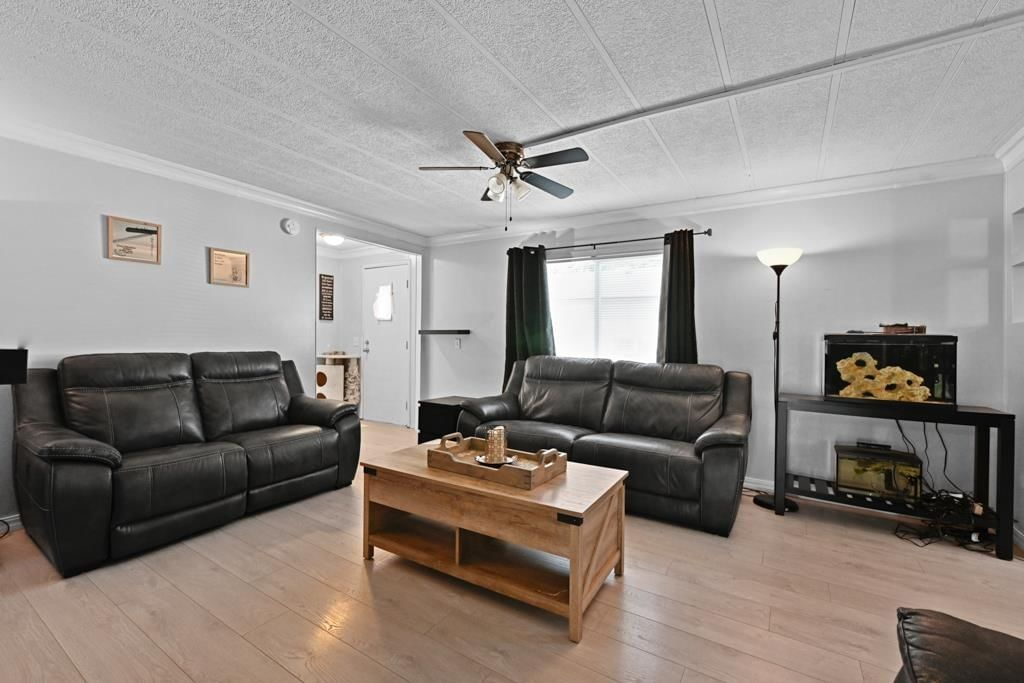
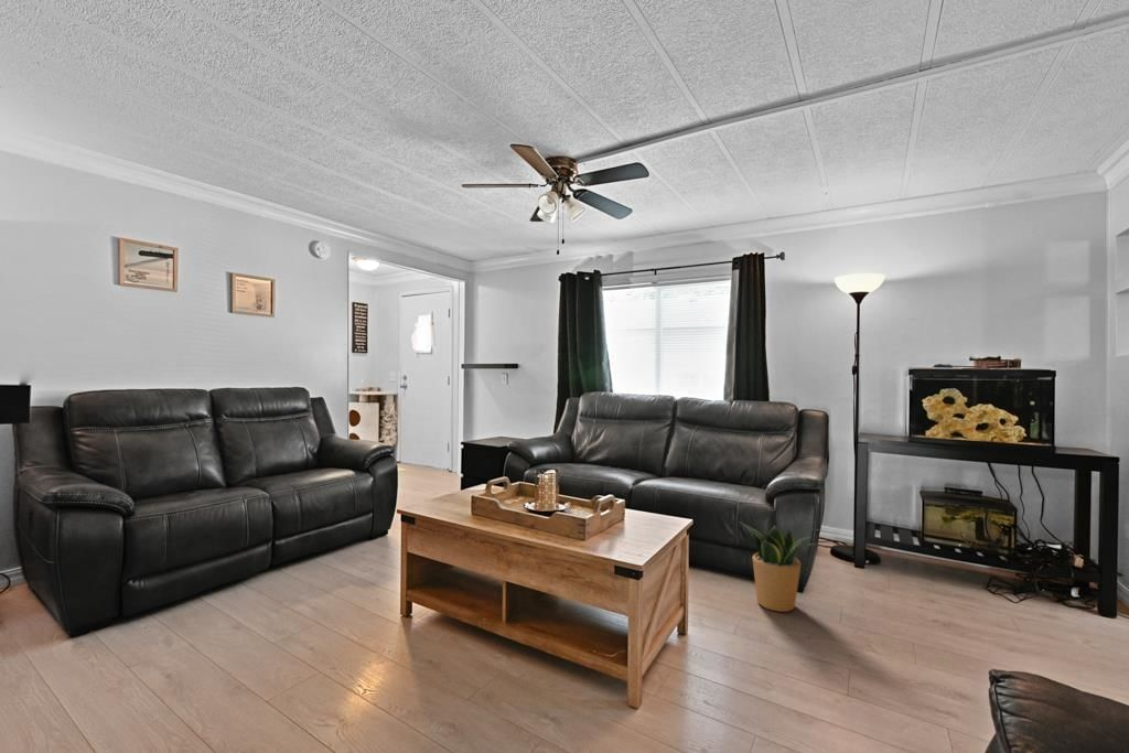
+ potted plant (776, 567)
